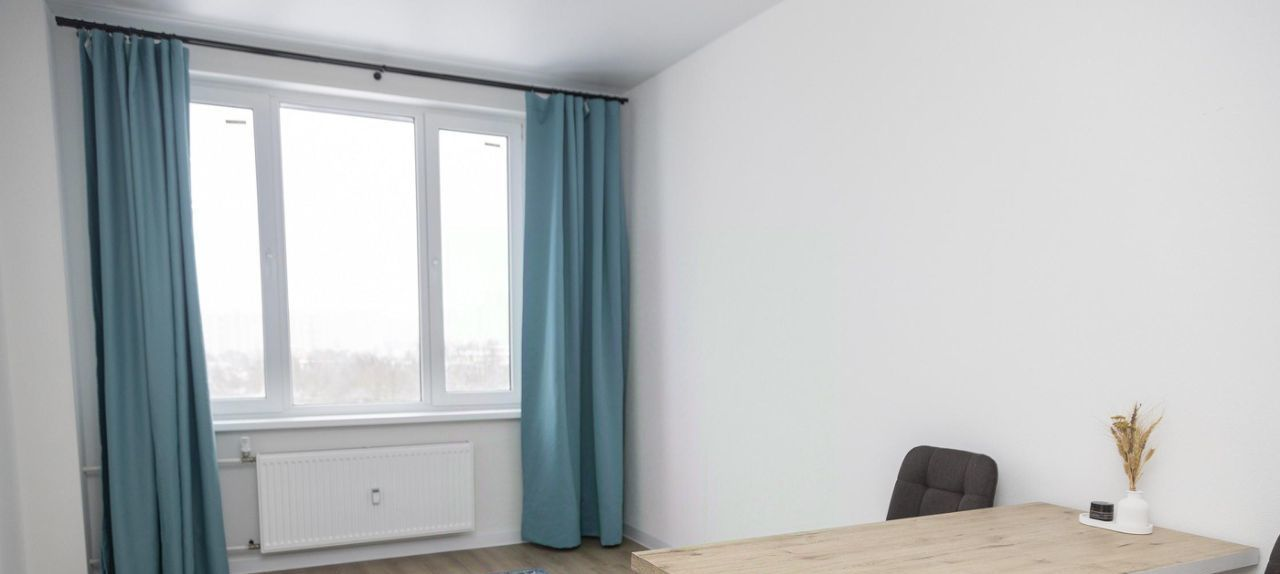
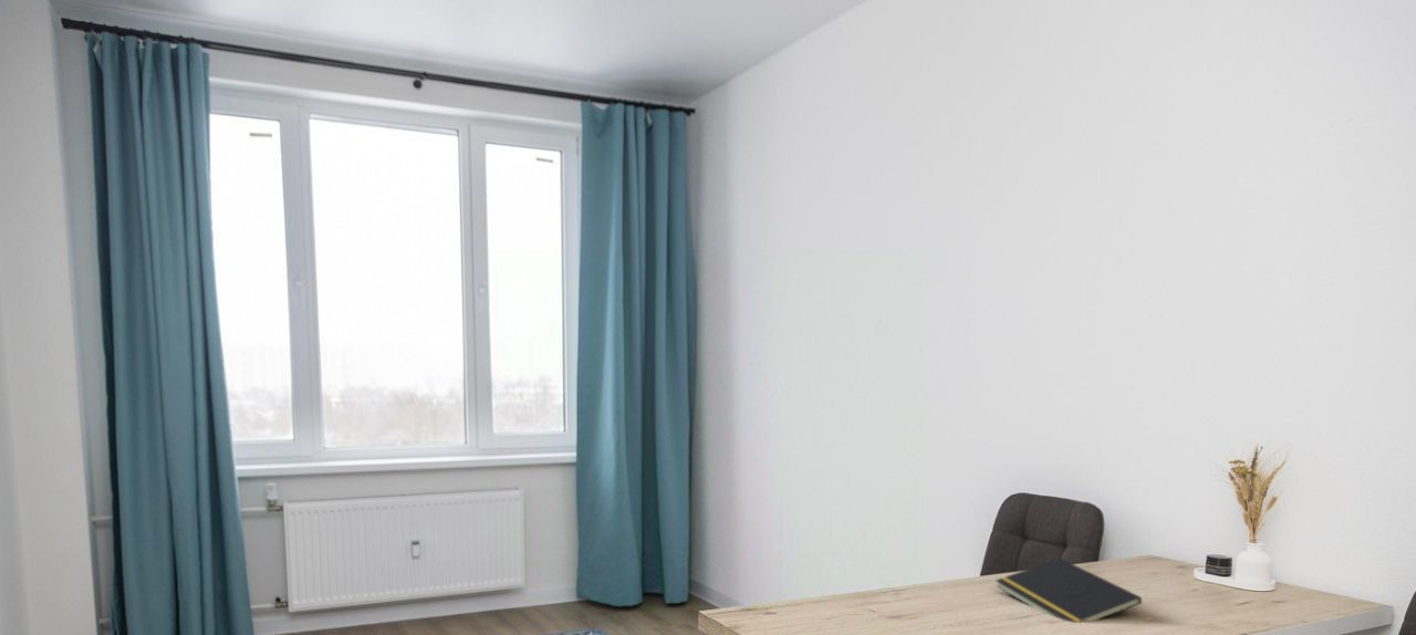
+ notepad (1064, 591)
